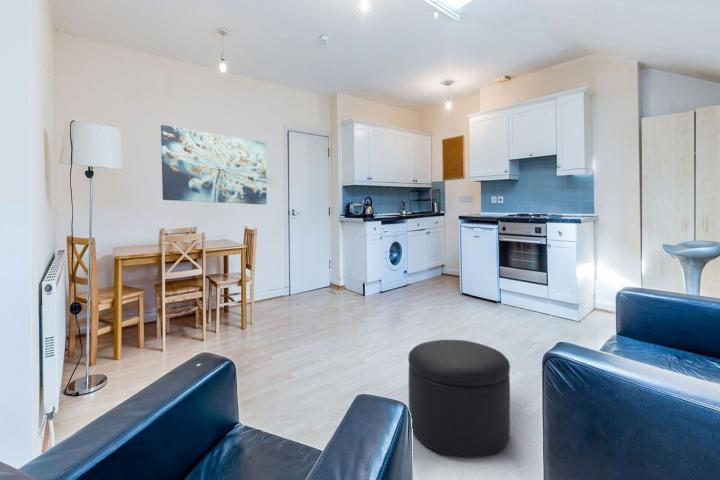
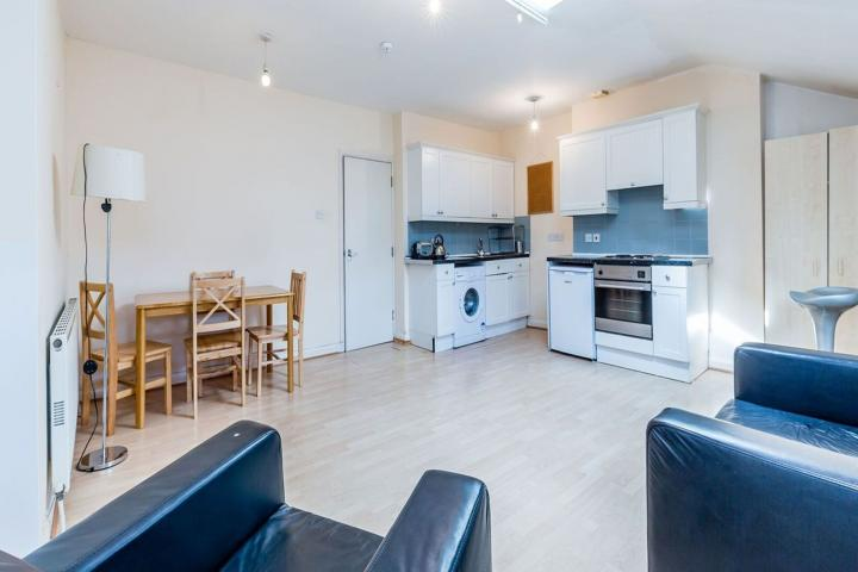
- wall art (218, 168)
- ottoman (457, 389)
